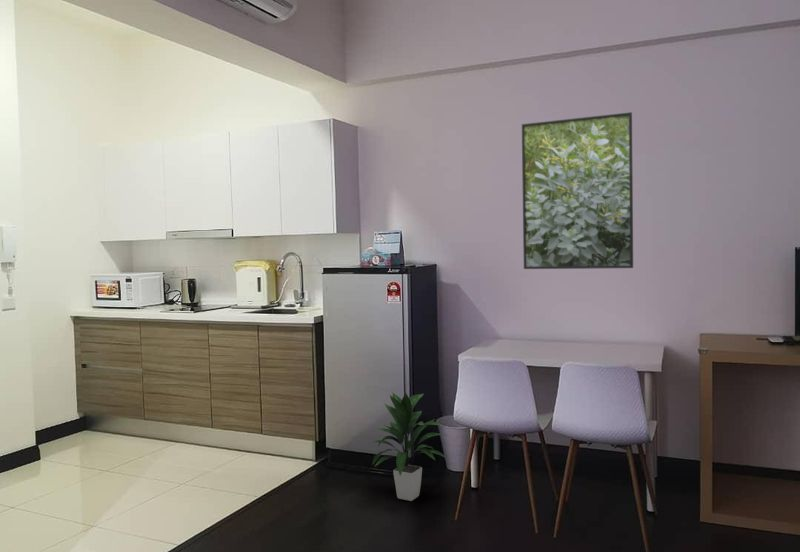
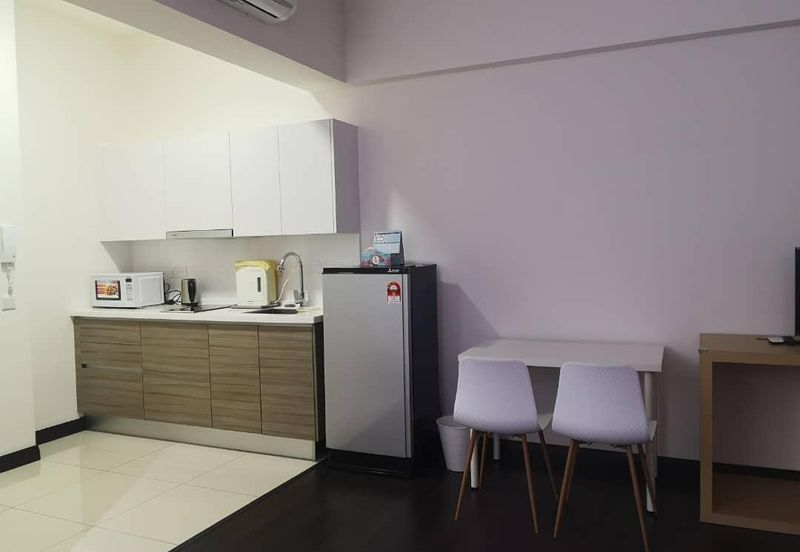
- indoor plant (405, 442)
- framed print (575, 193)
